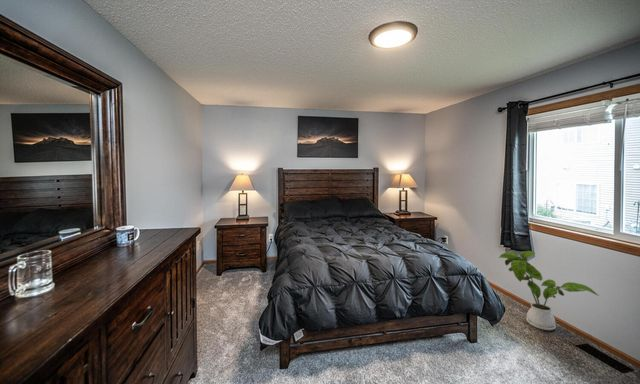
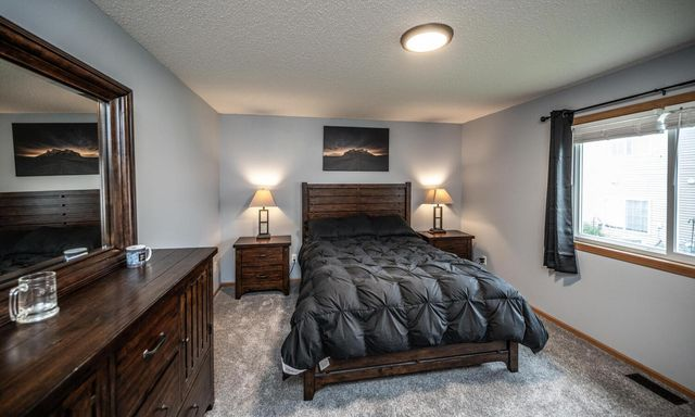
- house plant (534, 290)
